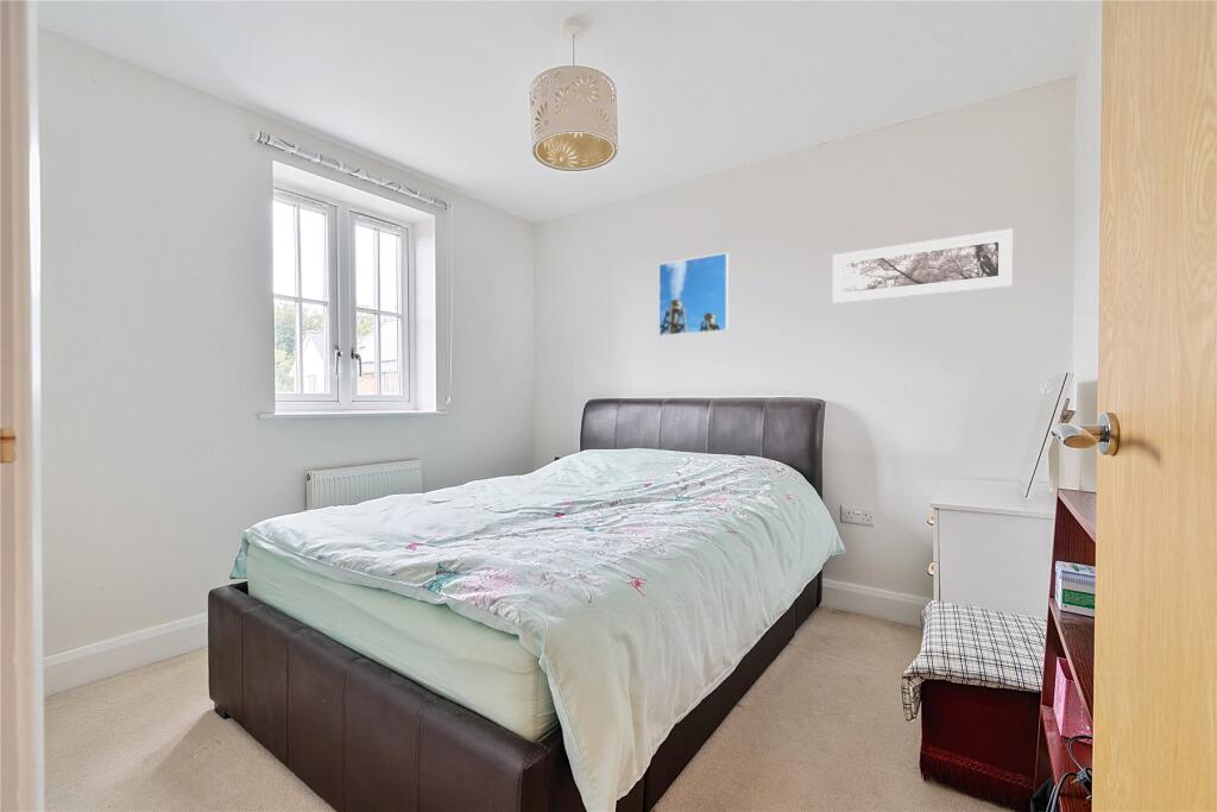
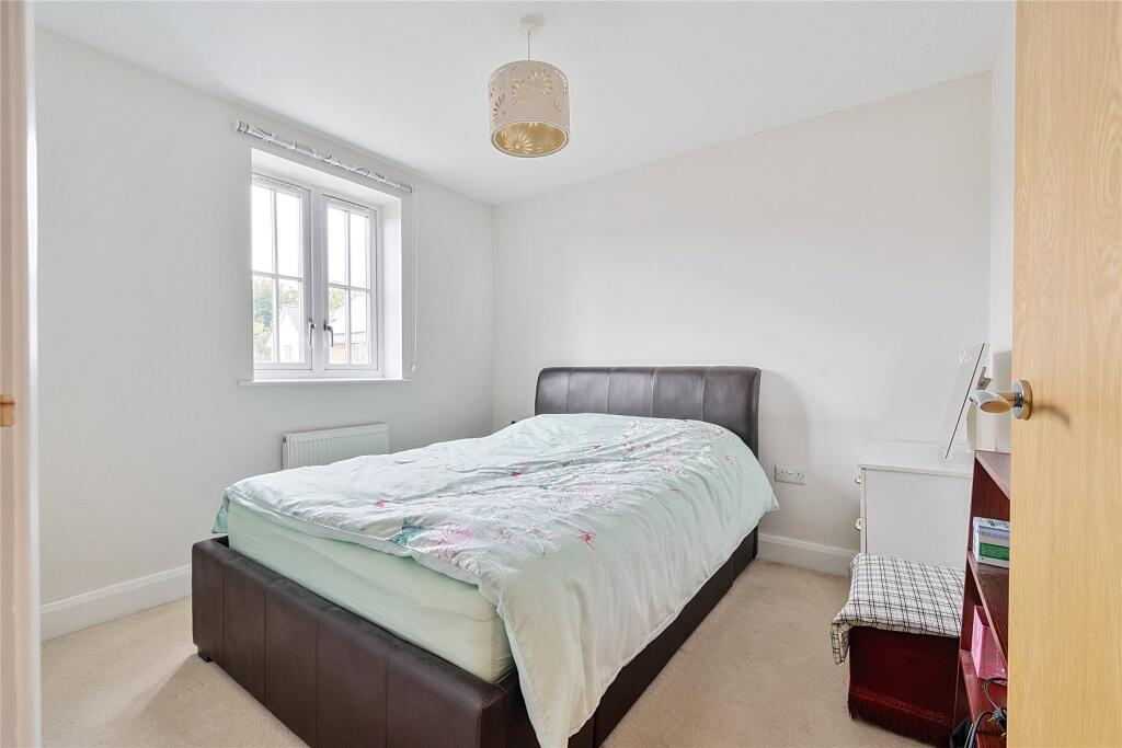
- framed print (692, 296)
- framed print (915, 269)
